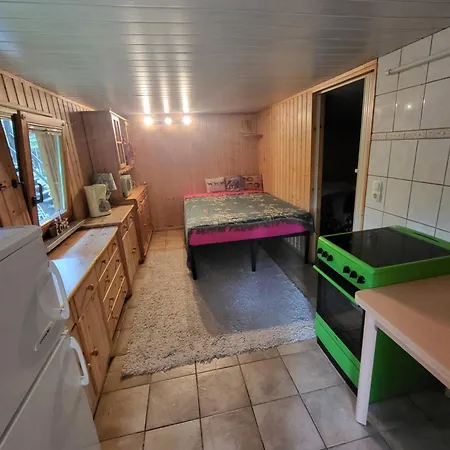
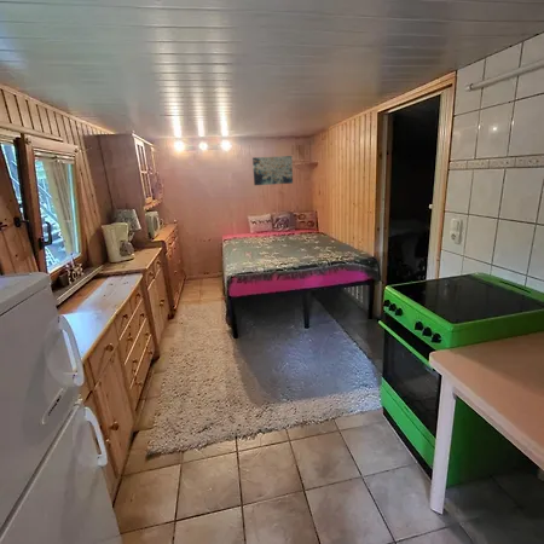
+ wall art (272, 170)
